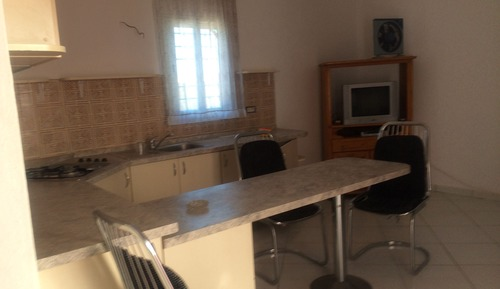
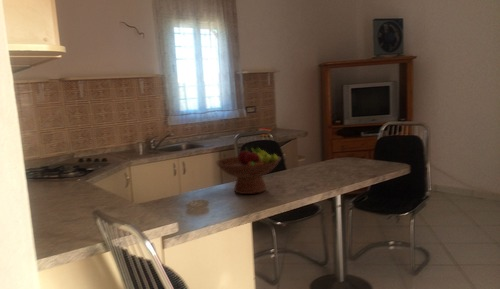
+ fruit bowl (249, 169)
